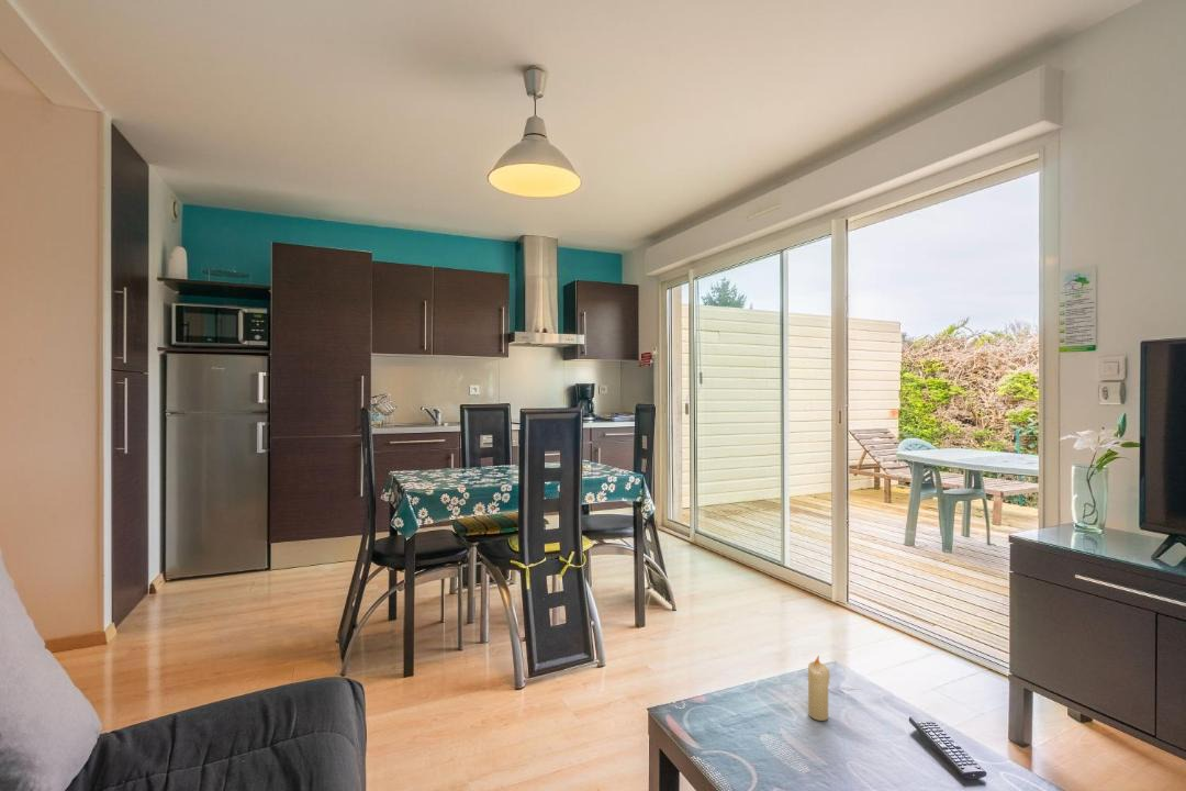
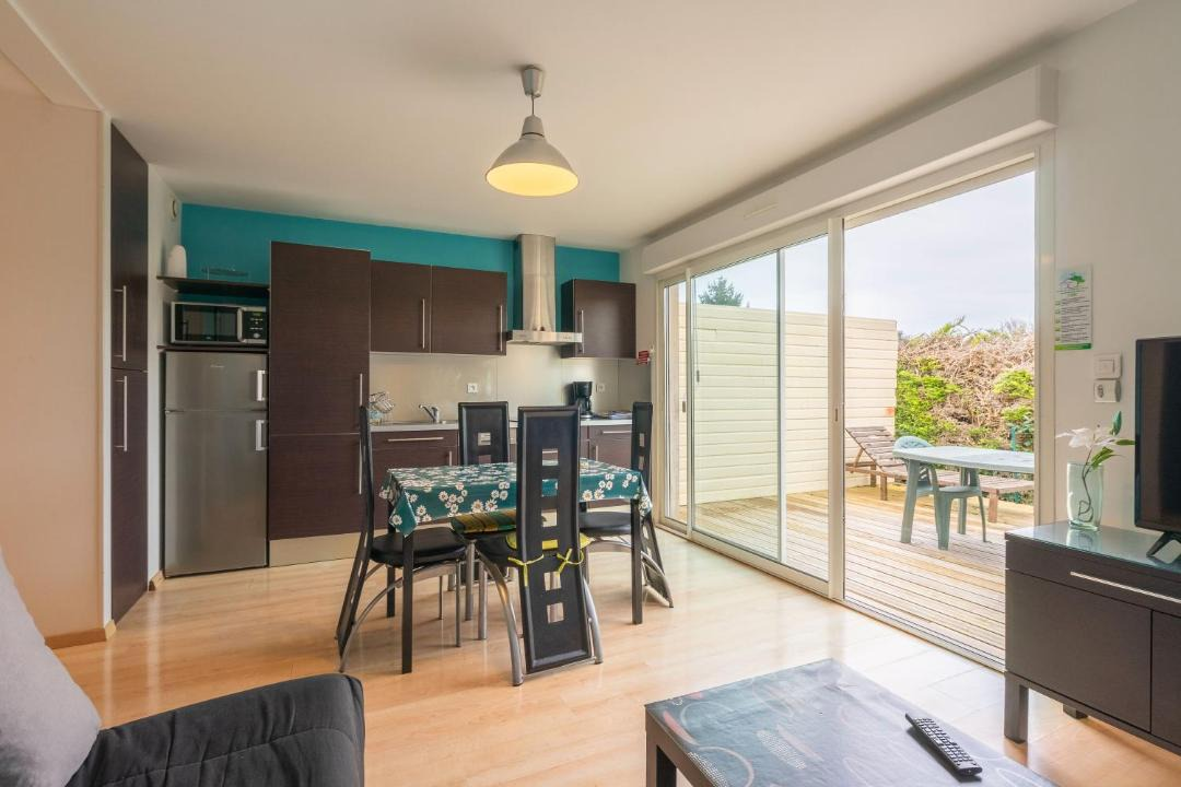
- candle (818, 686)
